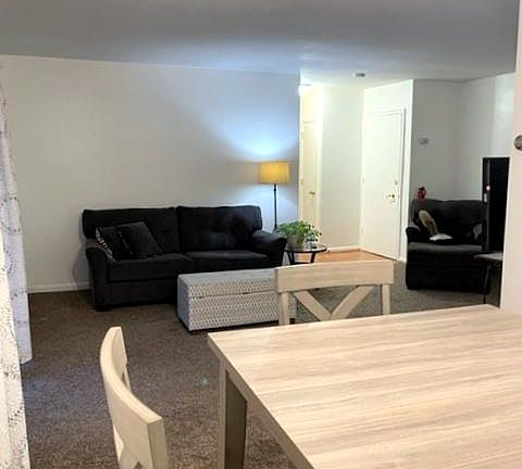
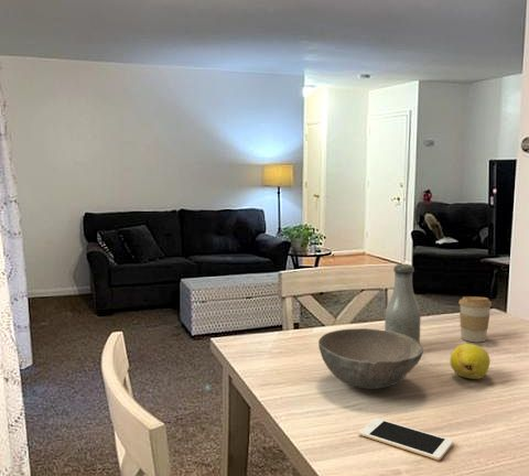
+ fruit (469, 360)
+ bottle (402, 306)
+ coffee cup (474, 317)
+ bowl (369, 363)
+ cell phone (404, 437)
